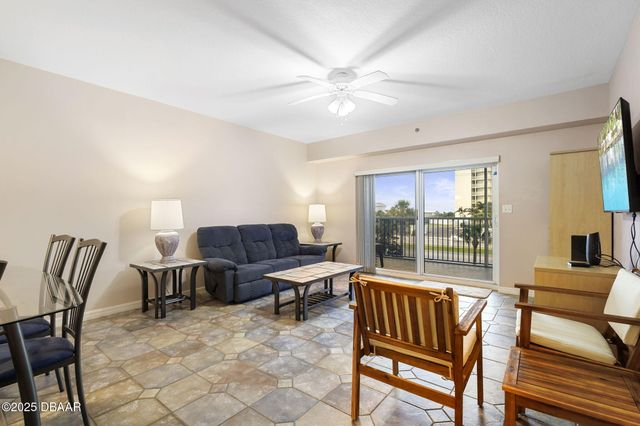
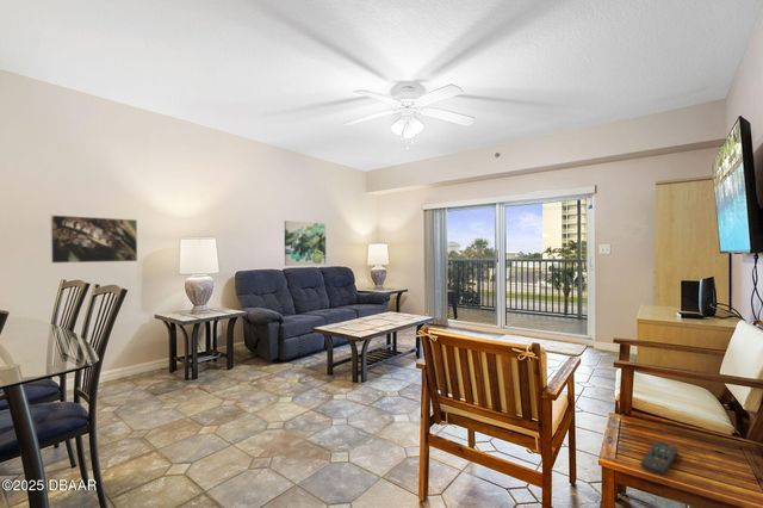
+ wall art (305, 243)
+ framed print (97, 240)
+ remote control (659, 457)
